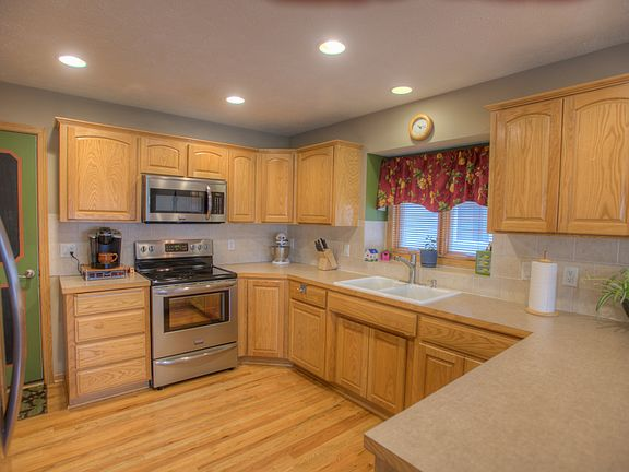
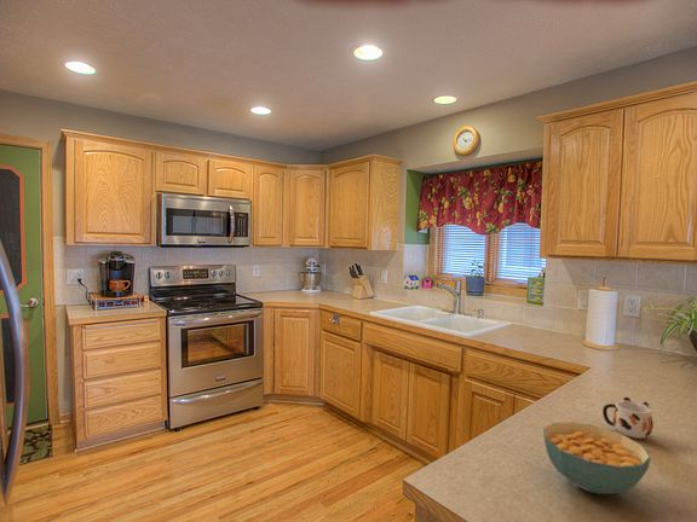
+ mug (627, 416)
+ cereal bowl (592, 463)
